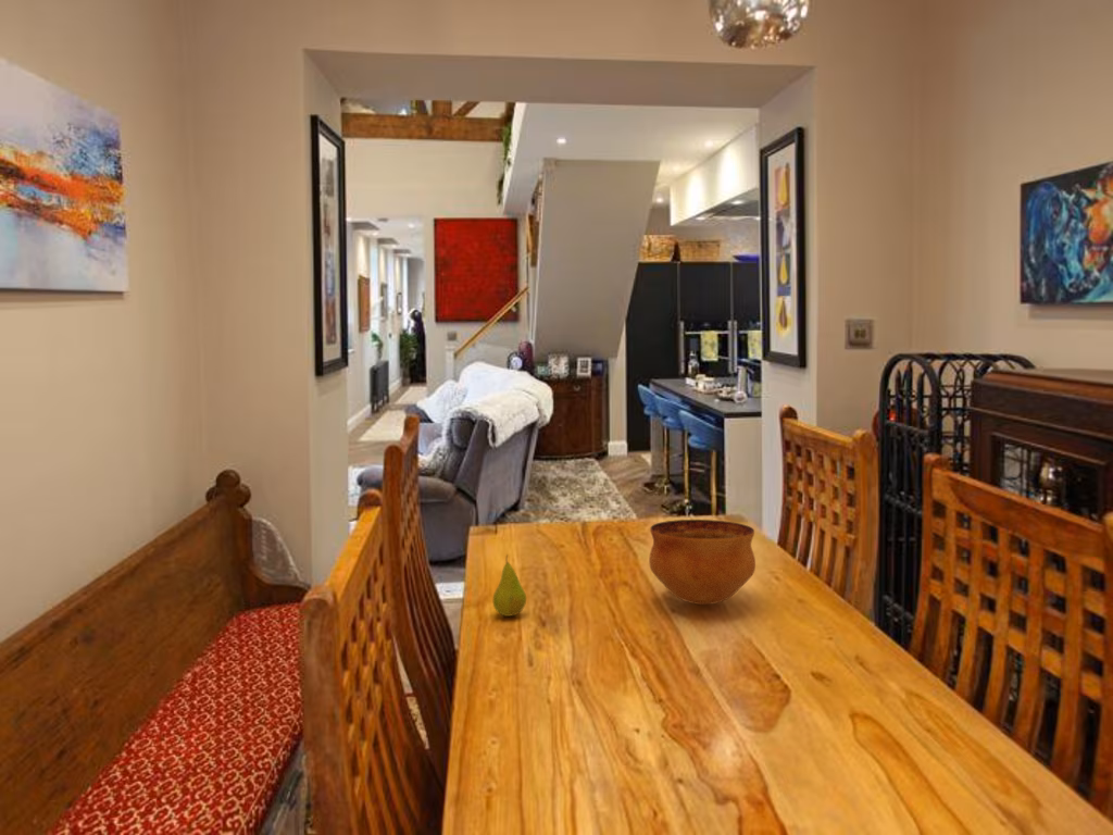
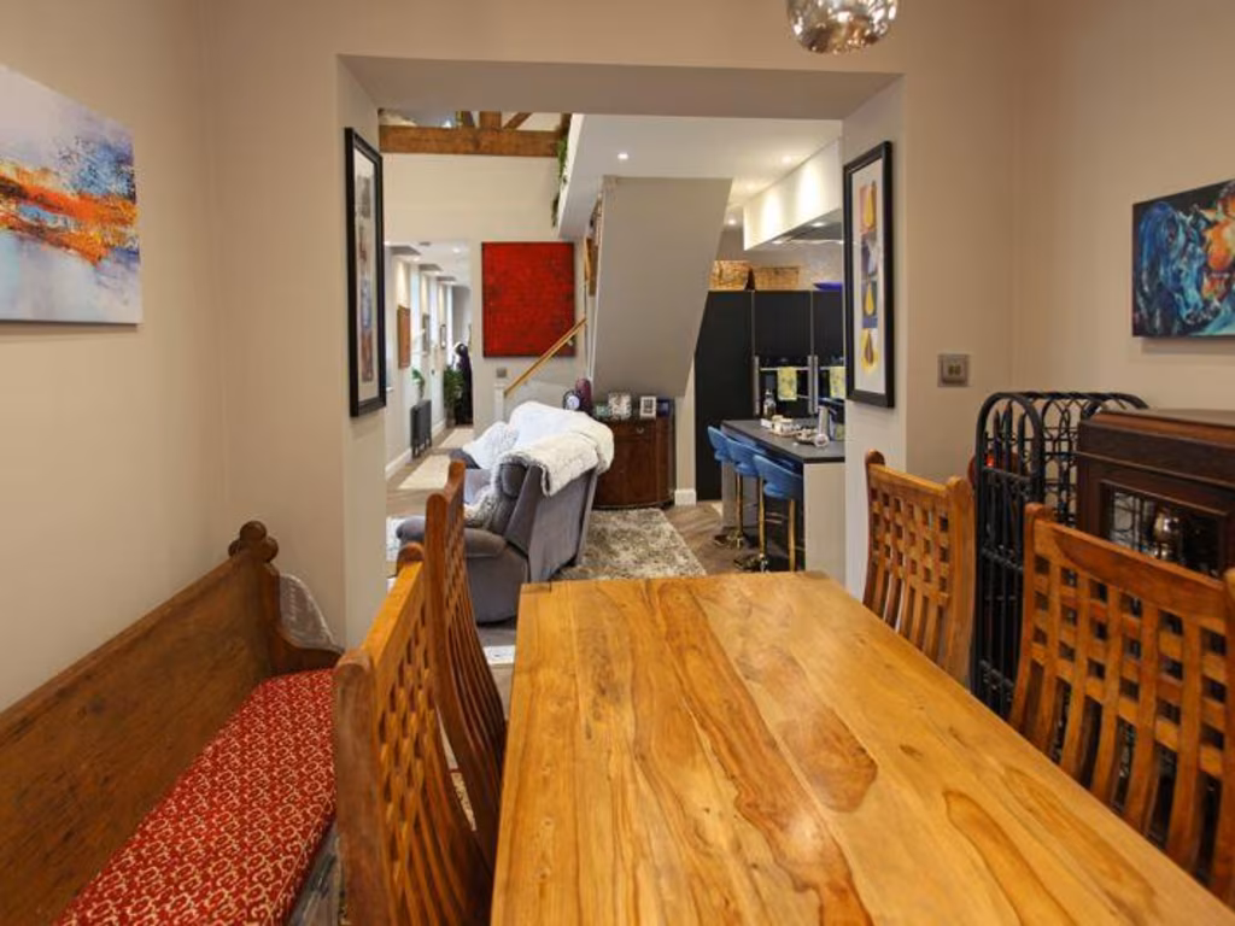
- bowl (701, 565)
- fruit (509, 584)
